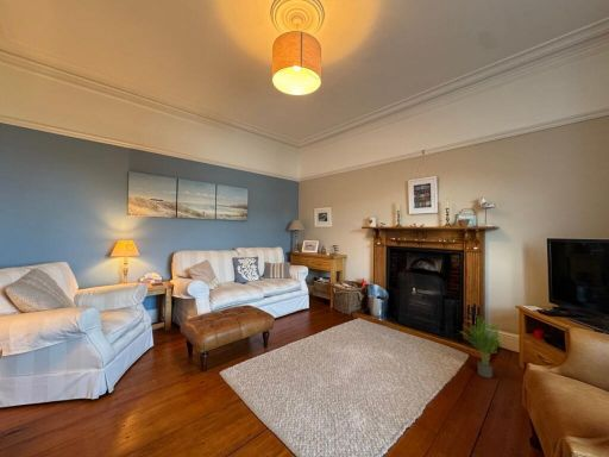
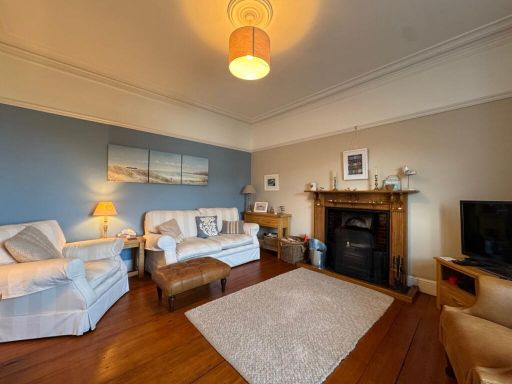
- potted plant (481, 344)
